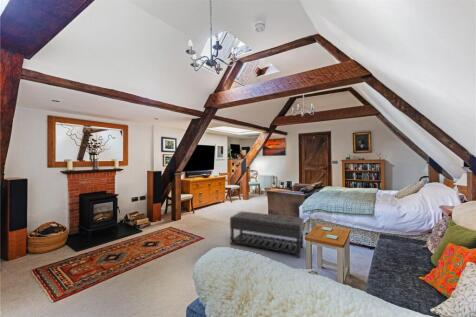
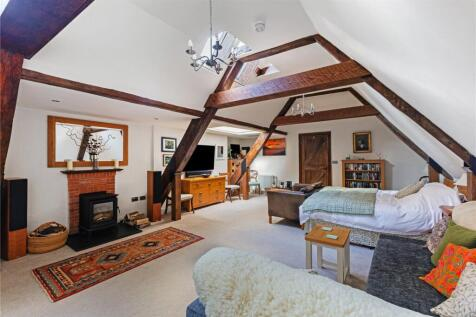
- ottoman (266, 231)
